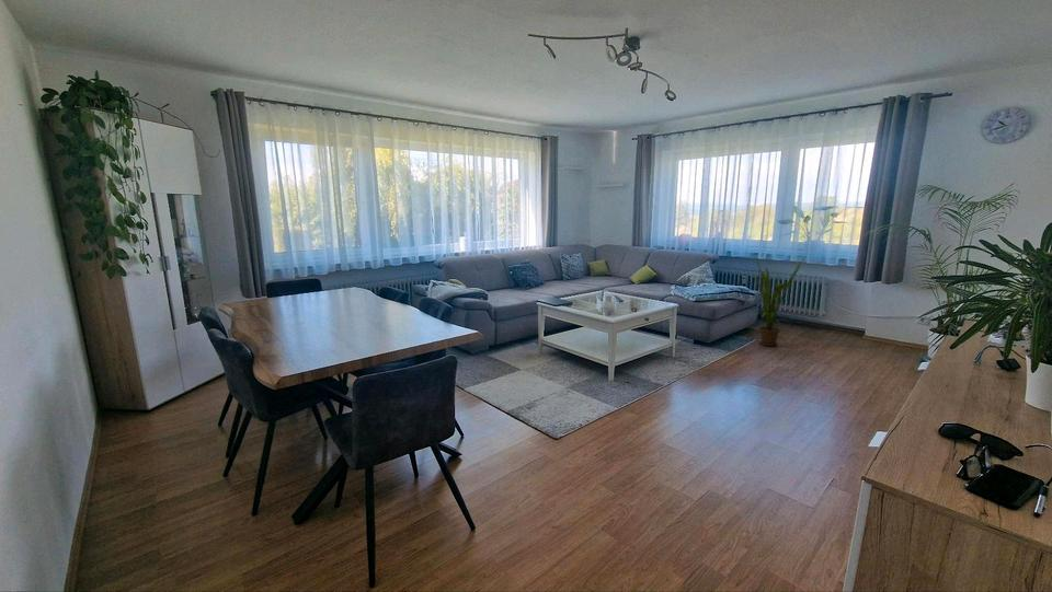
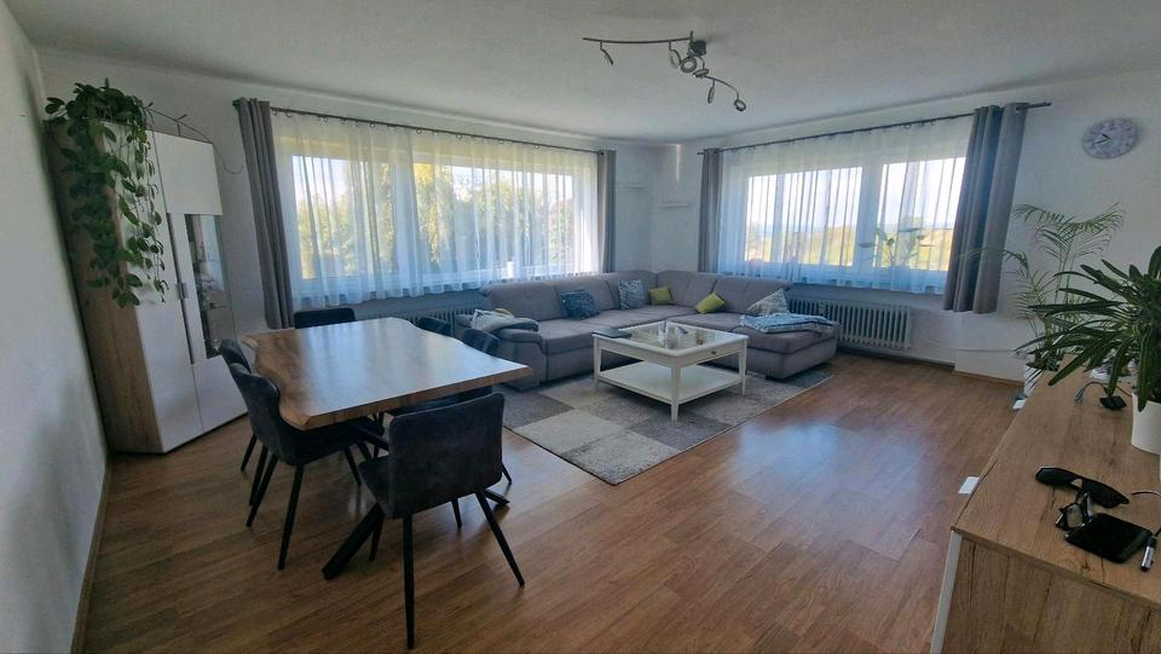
- house plant (766, 301)
